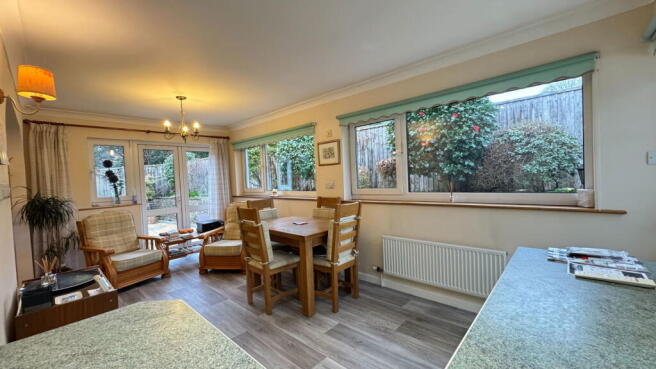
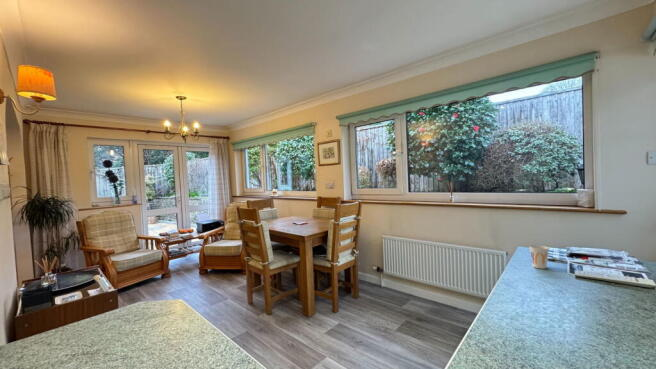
+ cup (539, 256)
